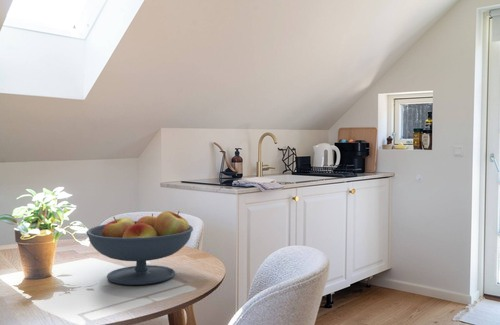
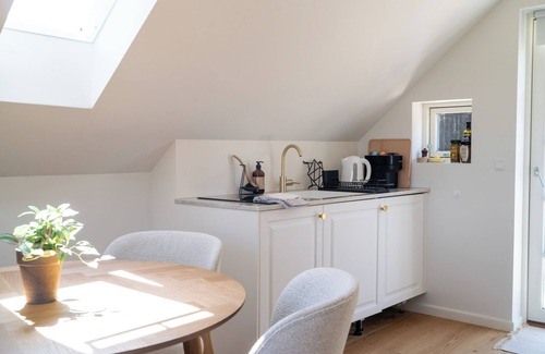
- fruit bowl (141, 244)
